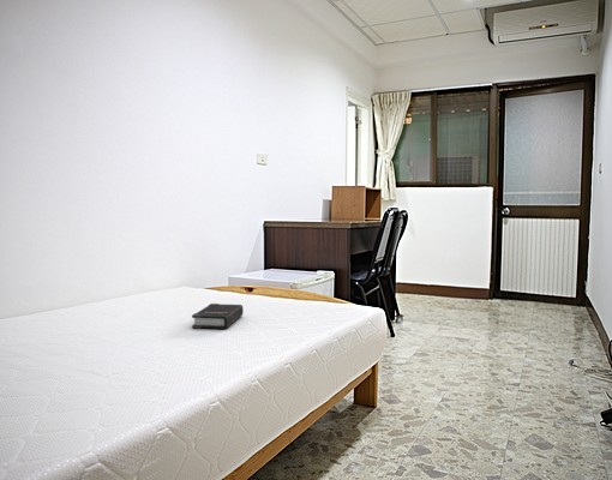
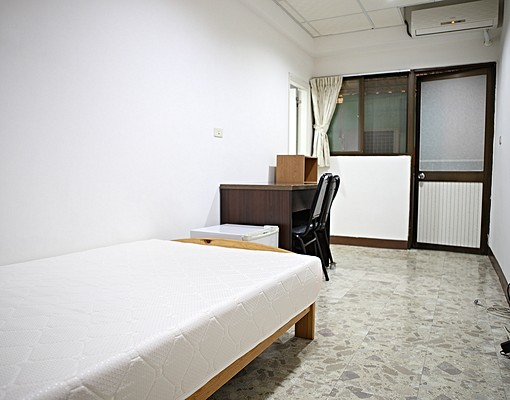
- hardback book (218, 316)
